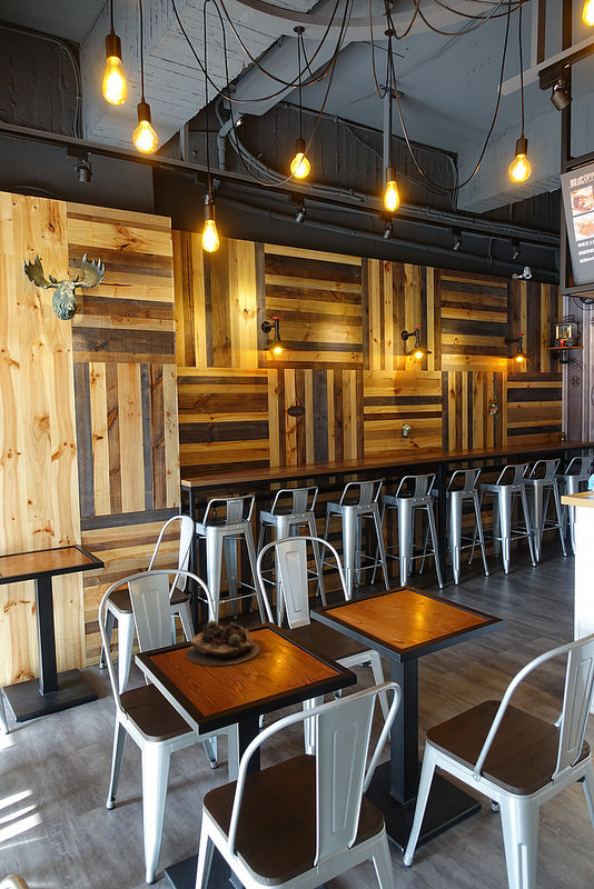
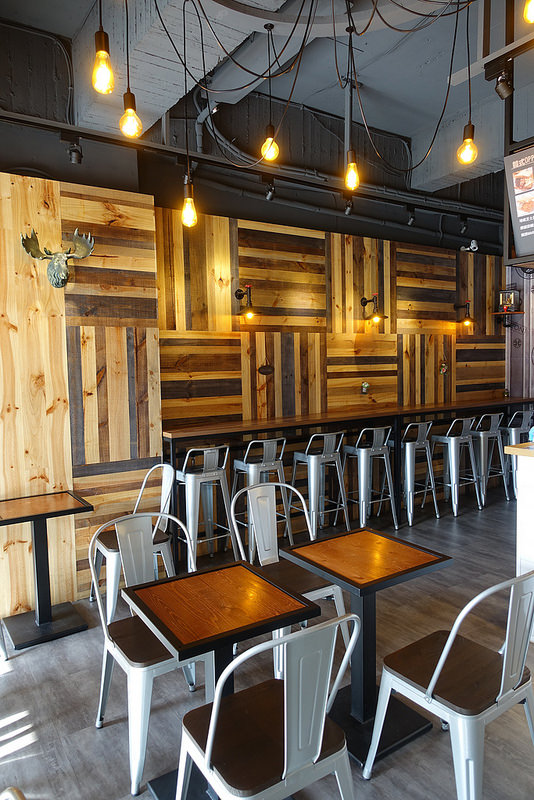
- succulent plant (222, 638)
